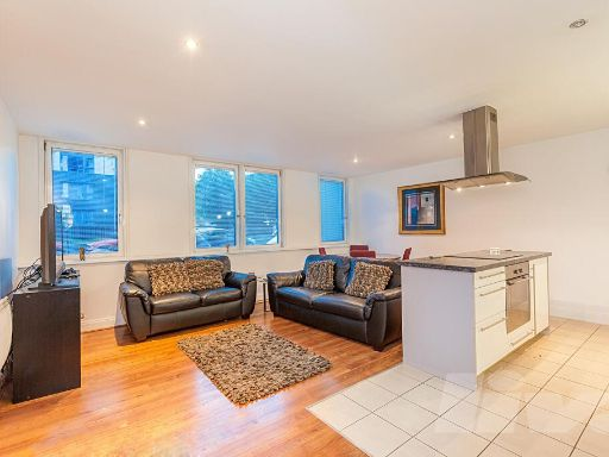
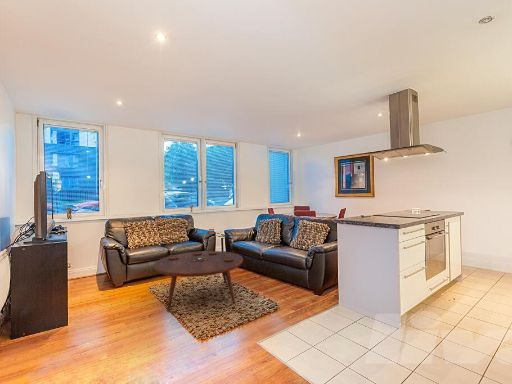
+ coffee table (200, 275)
